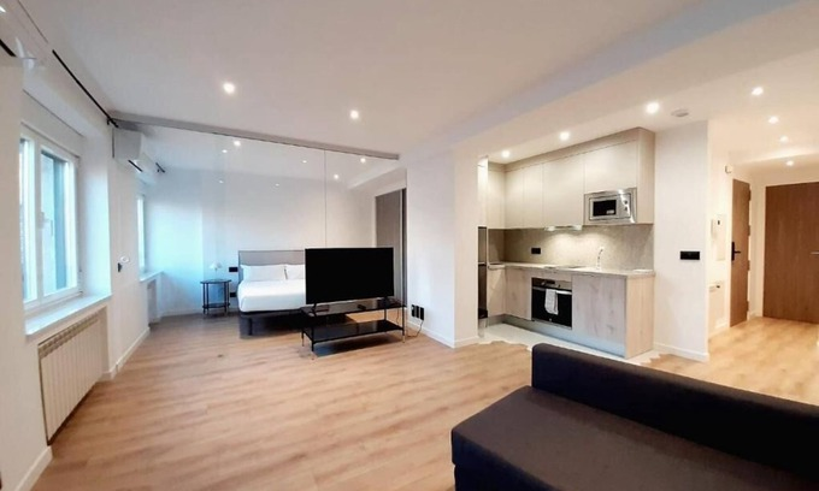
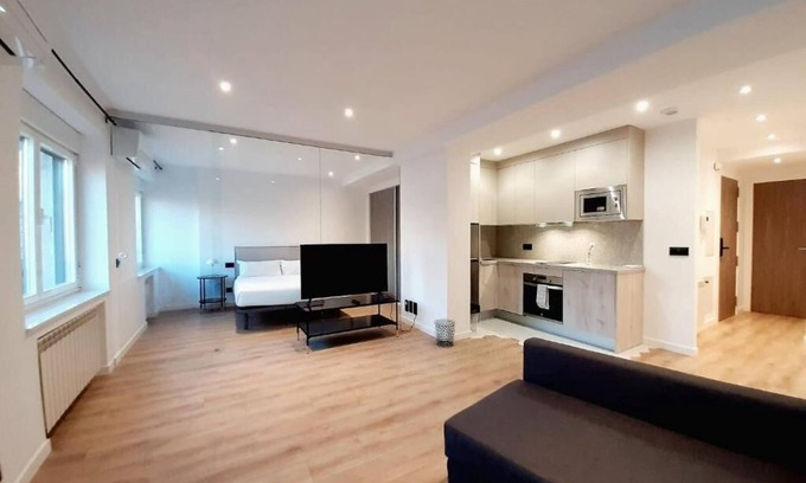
+ waste bin (444, 331)
